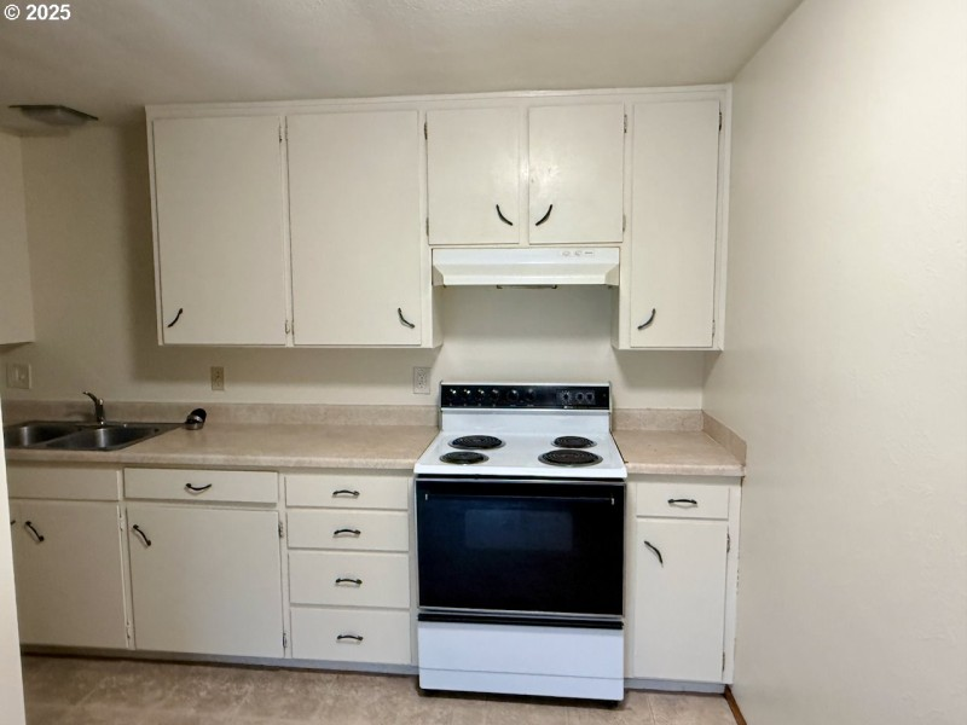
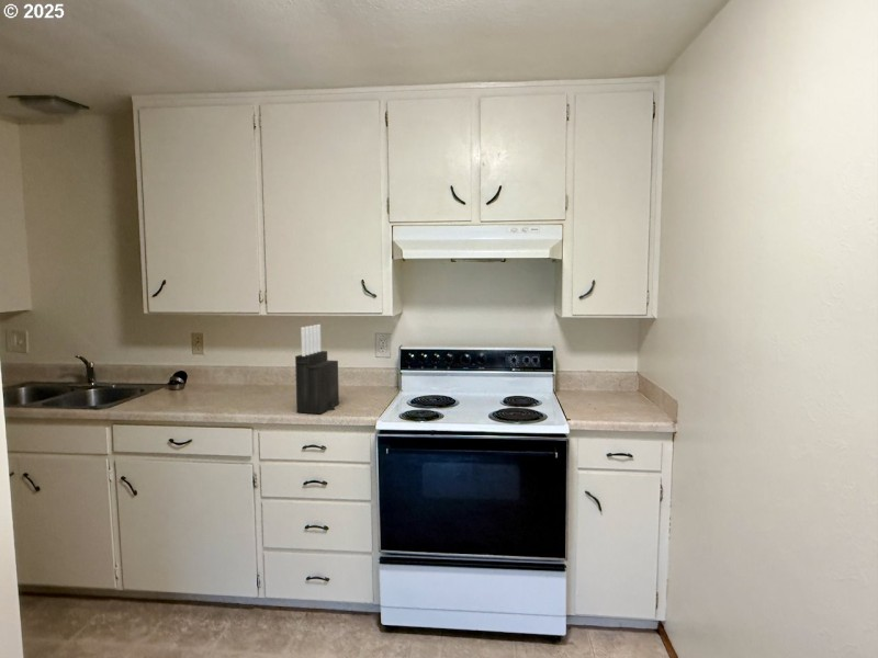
+ knife block (319, 367)
